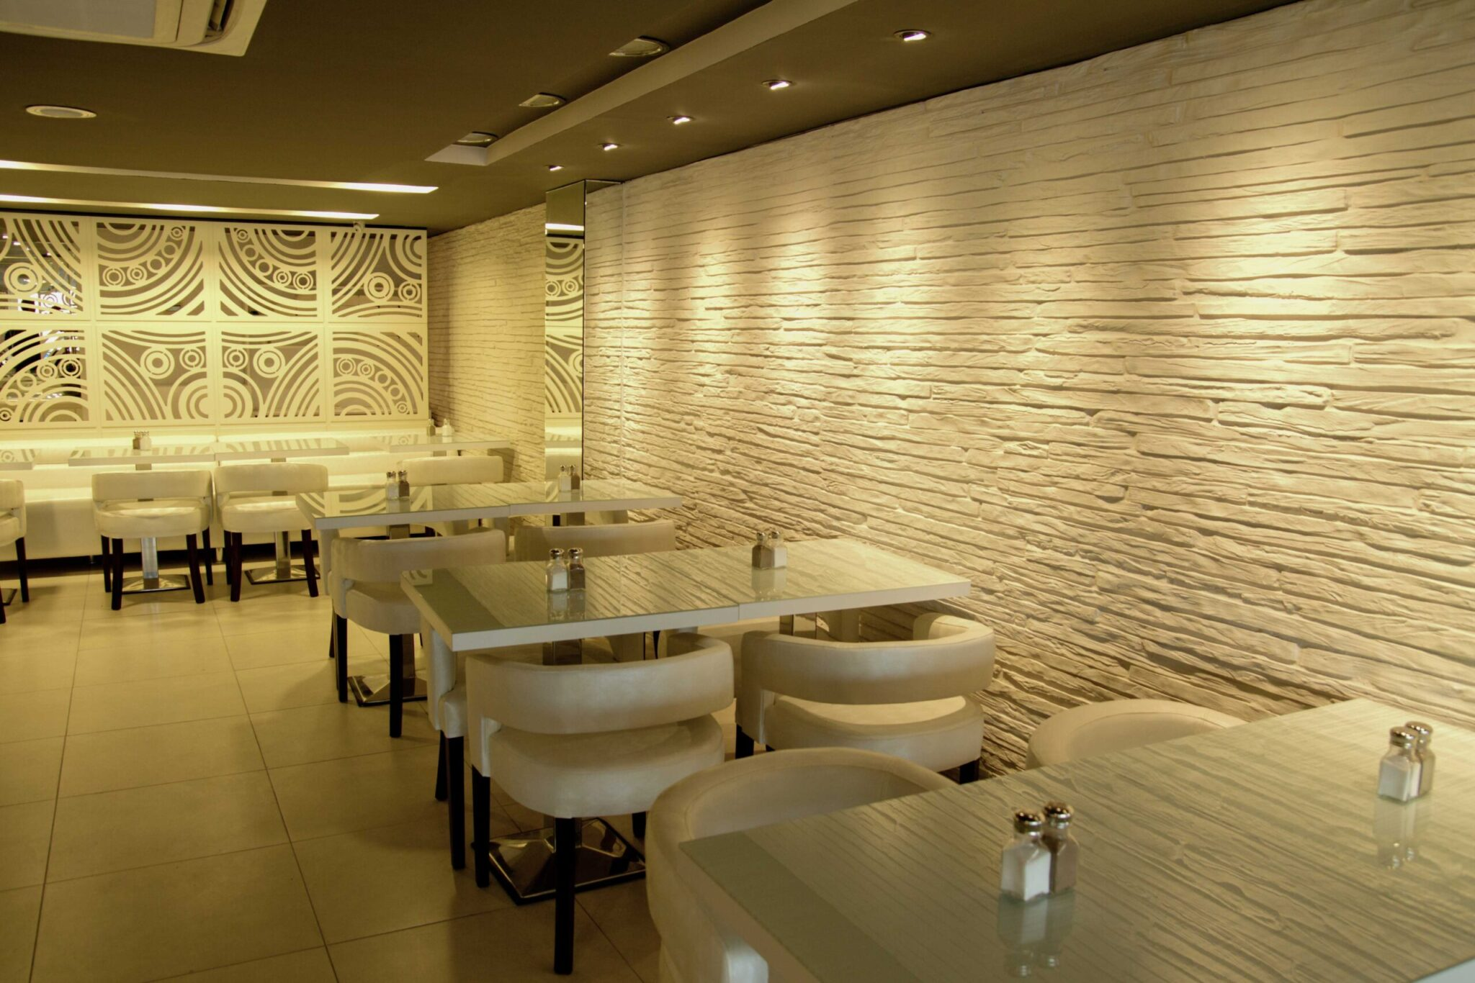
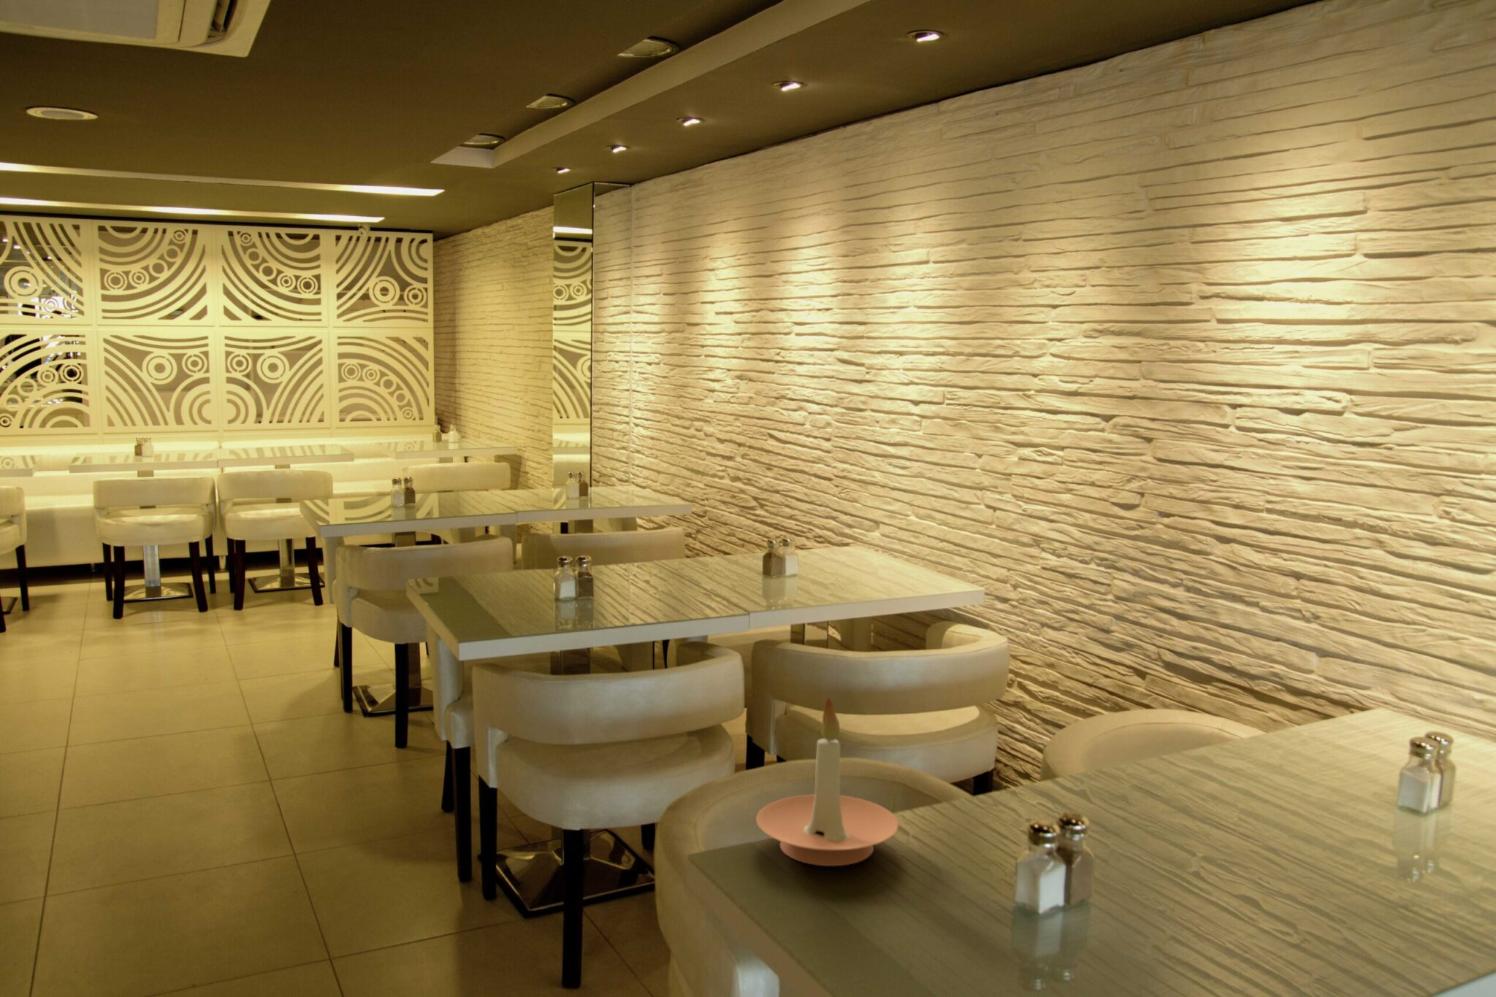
+ candle holder (828, 771)
